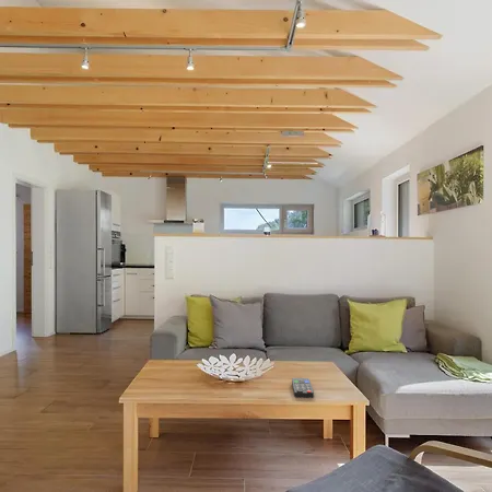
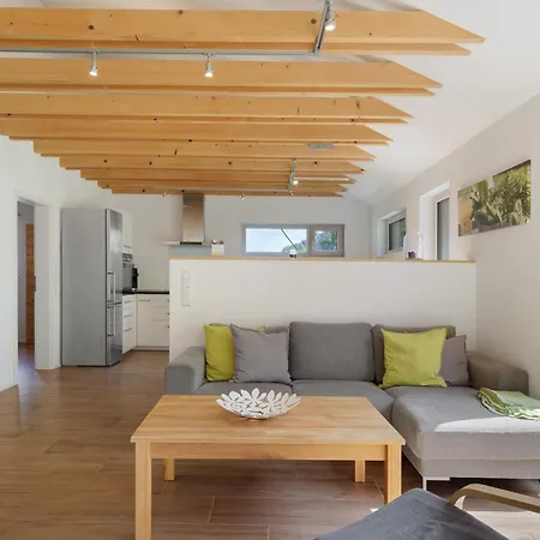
- remote control (302, 386)
